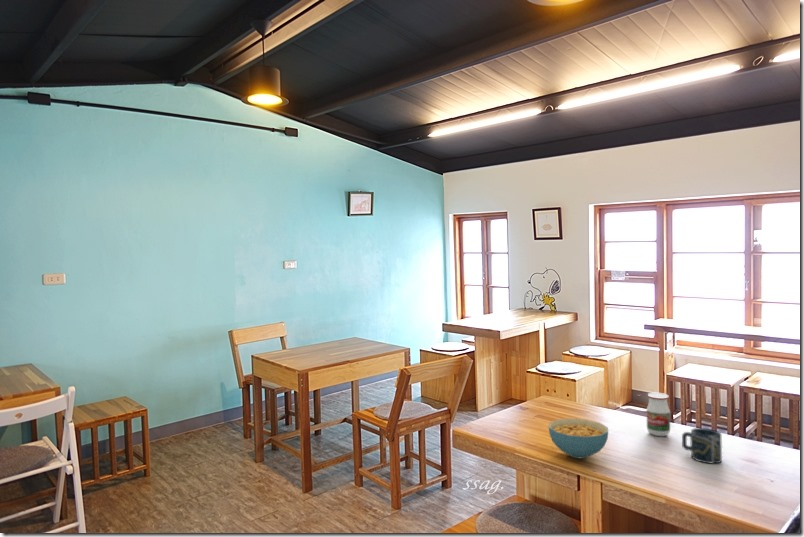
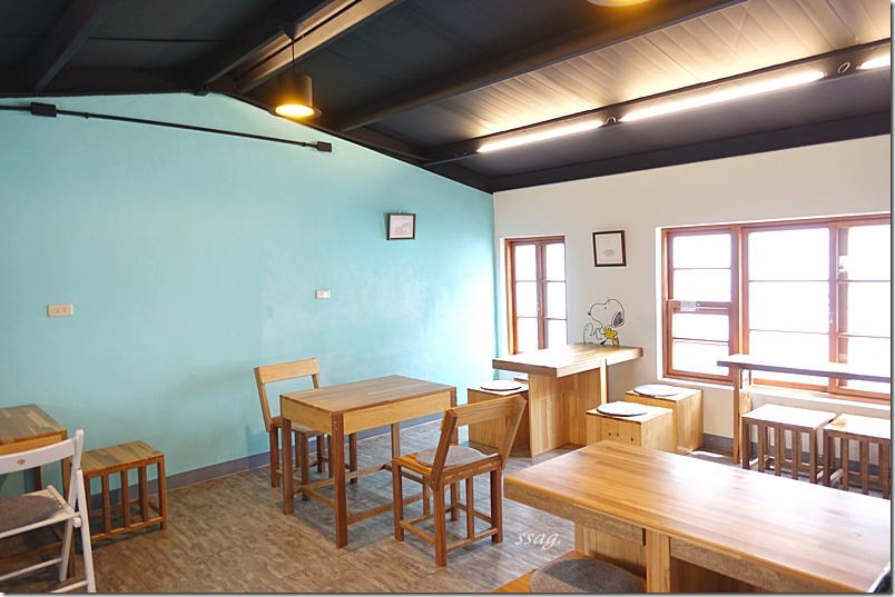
- cereal bowl (578, 441)
- cup (701, 444)
- jar (658, 414)
